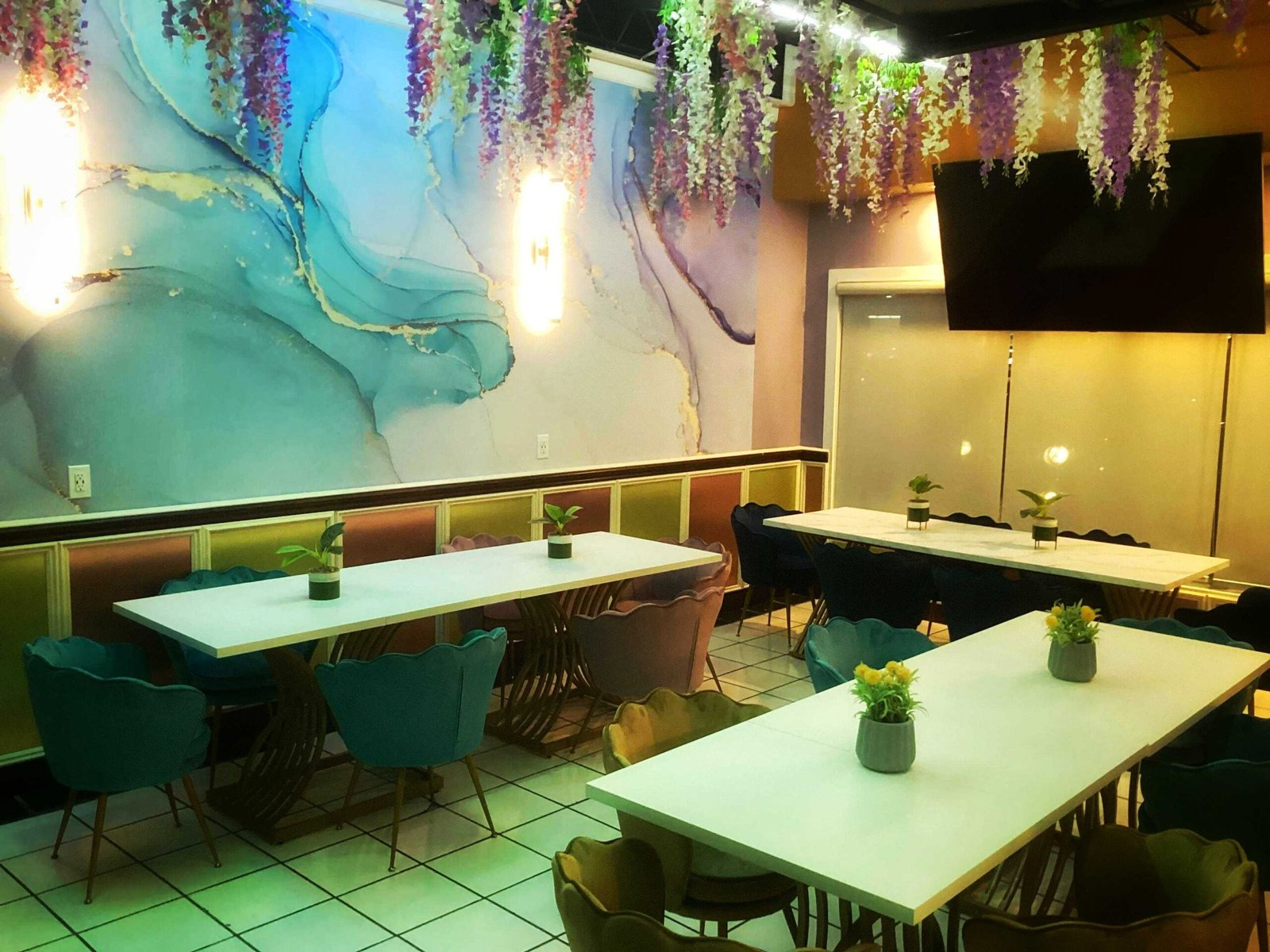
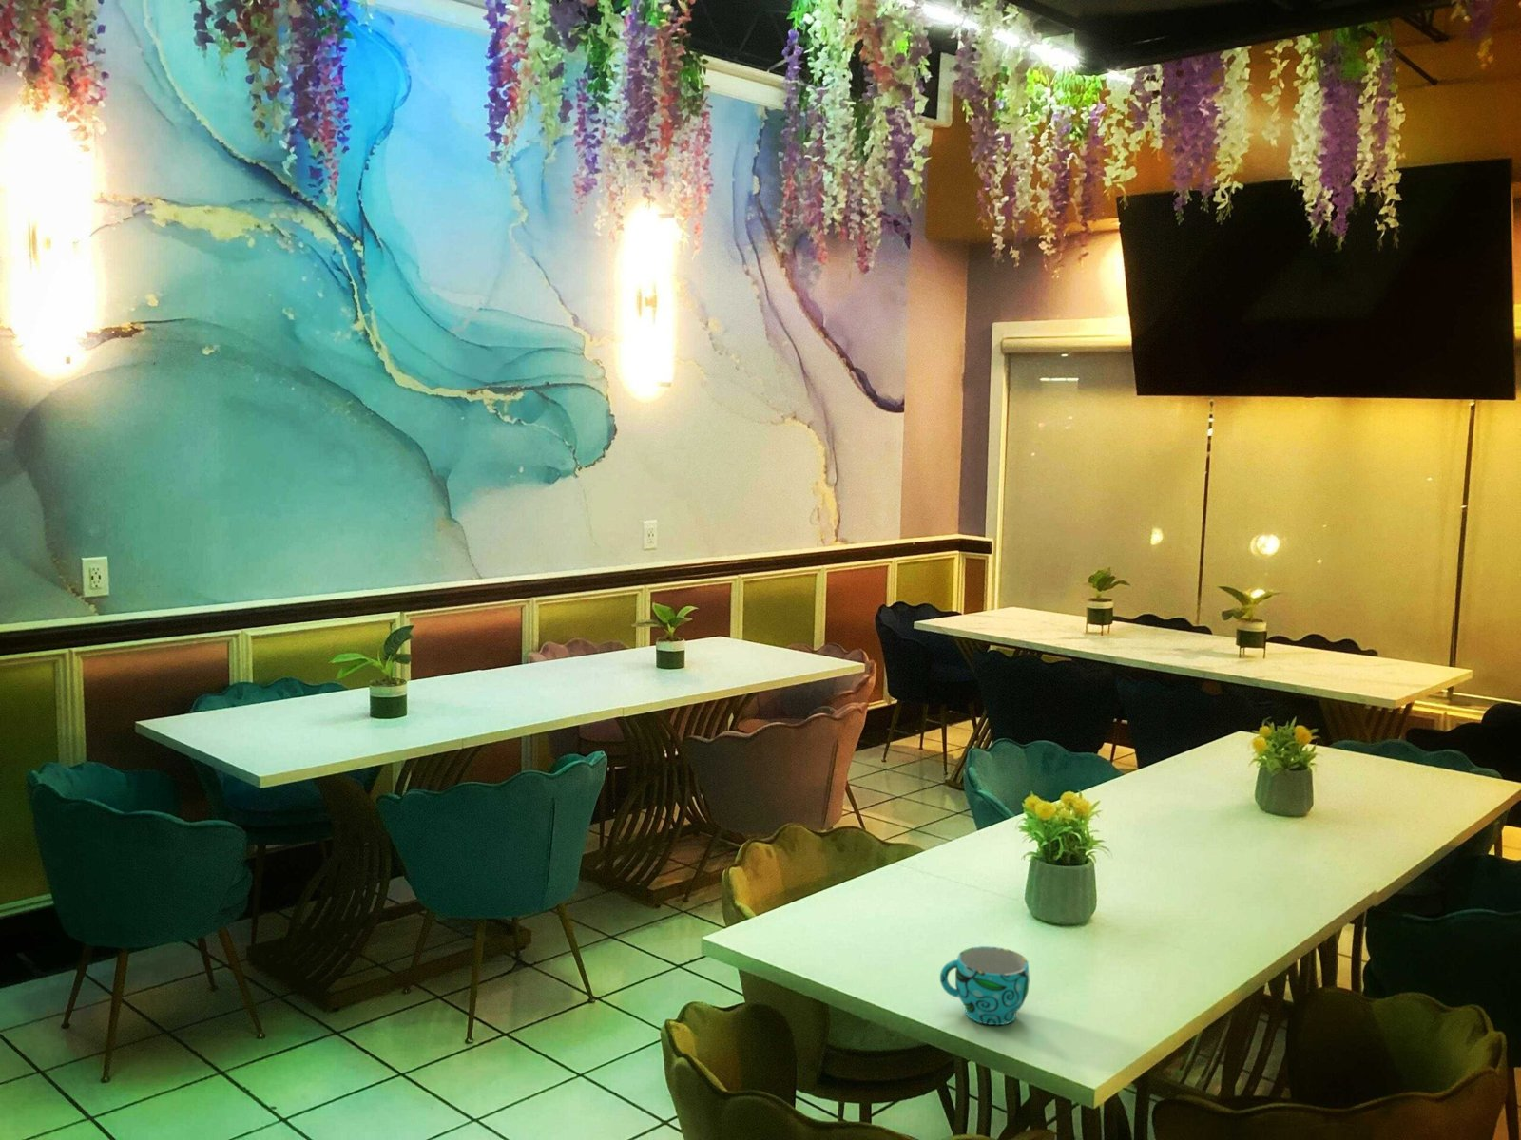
+ cup (987, 988)
